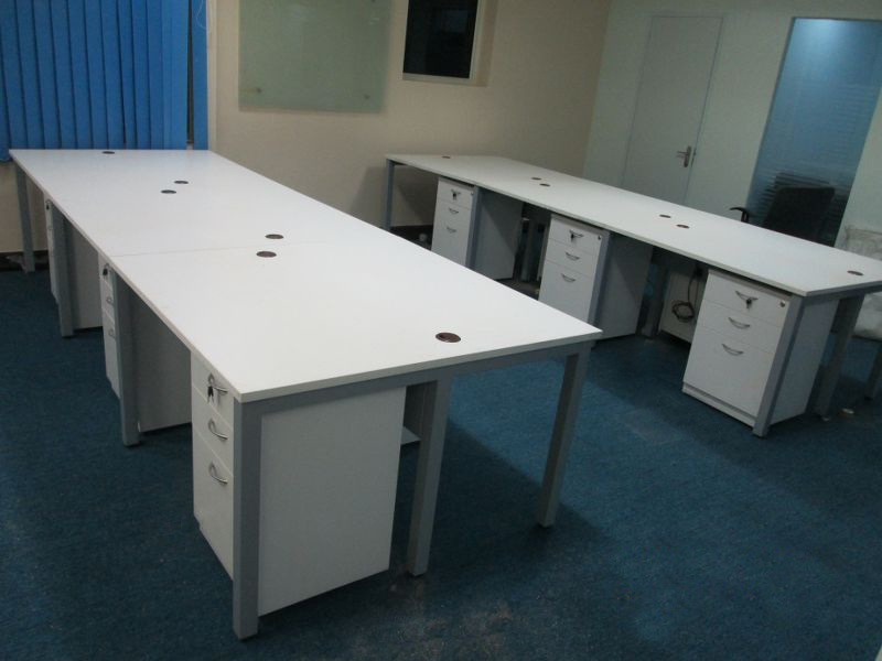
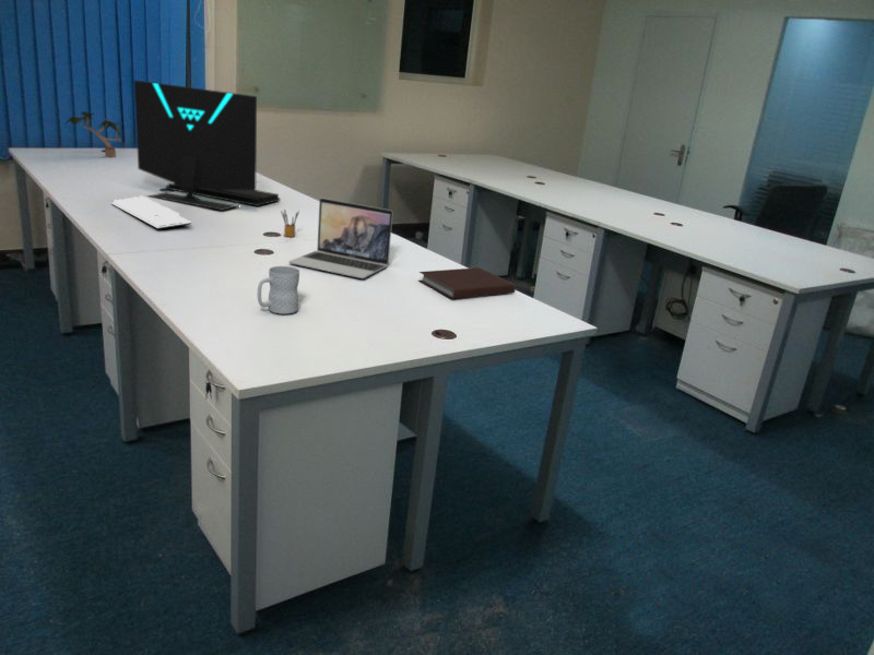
+ pencil box (292, 223)
+ computer monitor (211, 144)
+ mug (277, 290)
+ potted plant (93, 132)
+ notebook (466, 282)
+ laptop (341, 237)
+ keyboard (150, 211)
